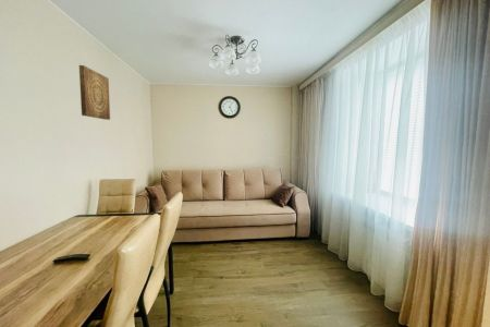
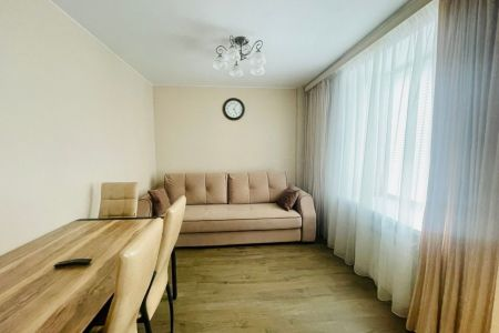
- wall art (96, 95)
